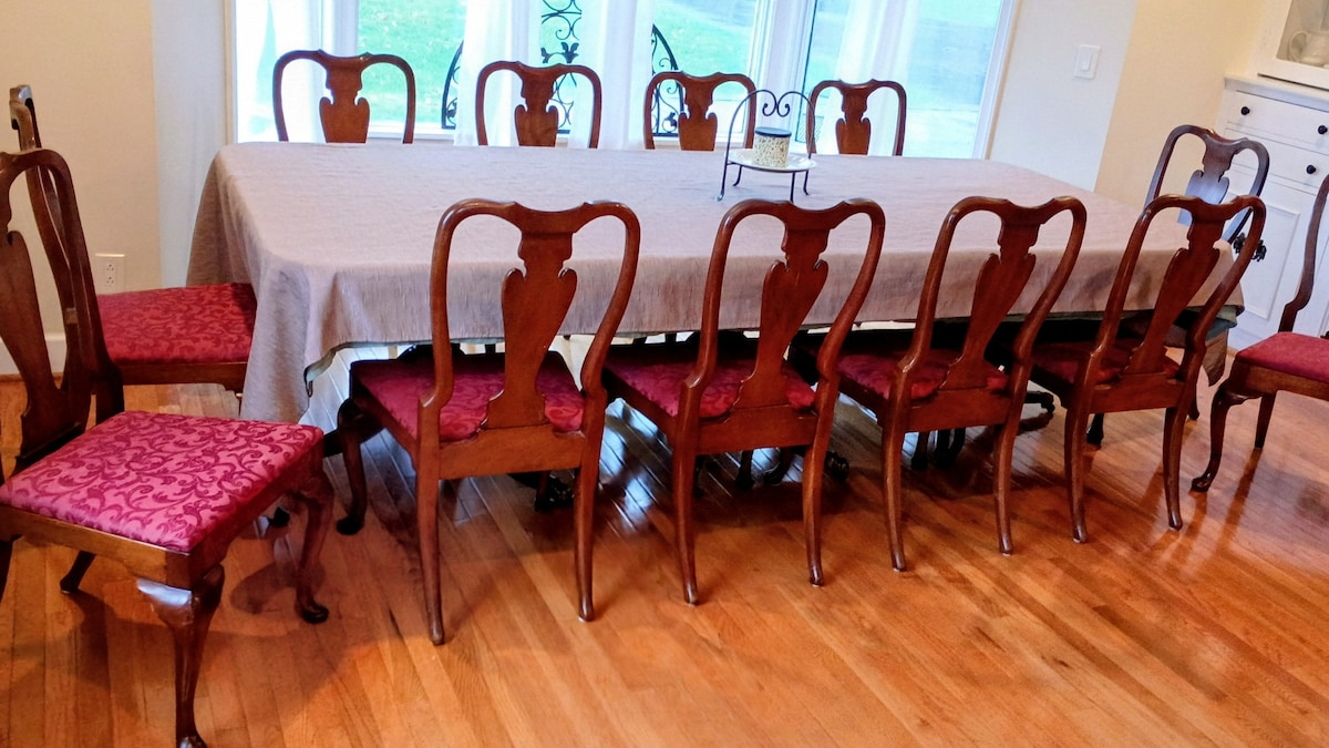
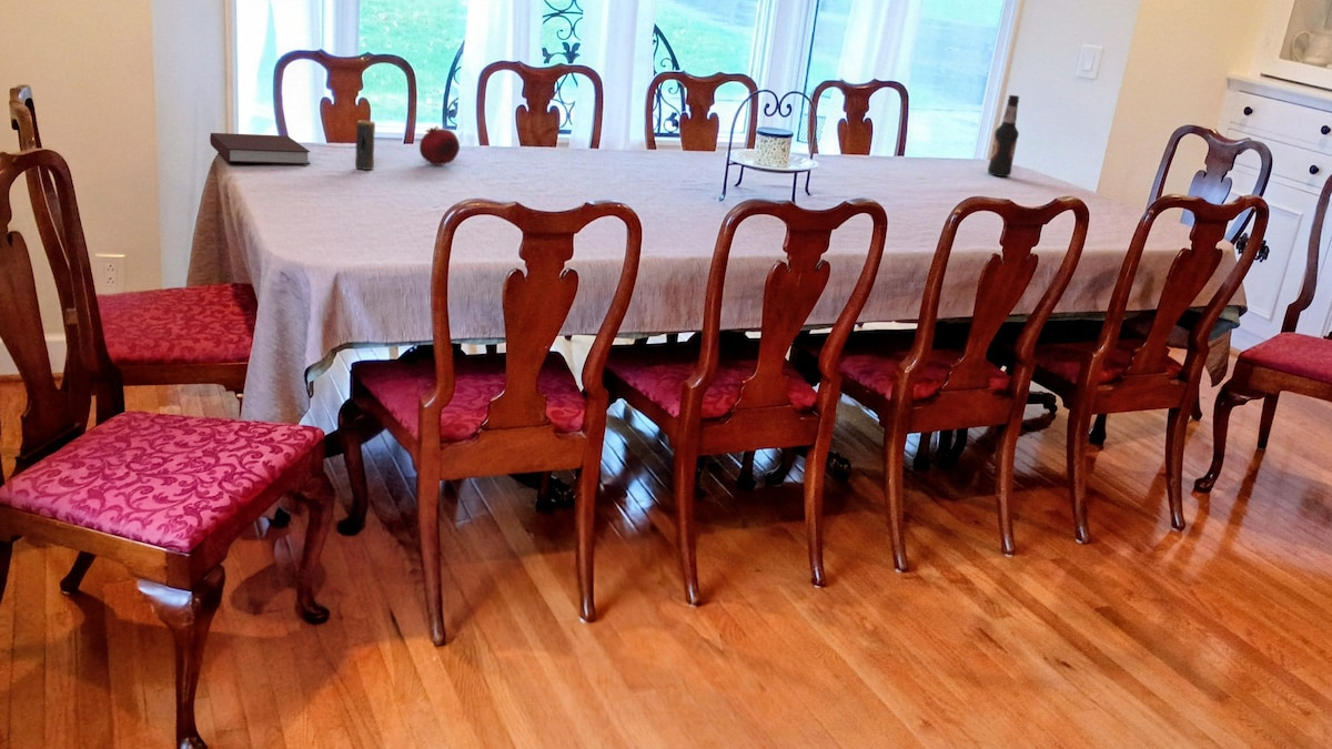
+ notebook (259, 148)
+ candle (365, 144)
+ fruit (438, 144)
+ bottle (1006, 135)
